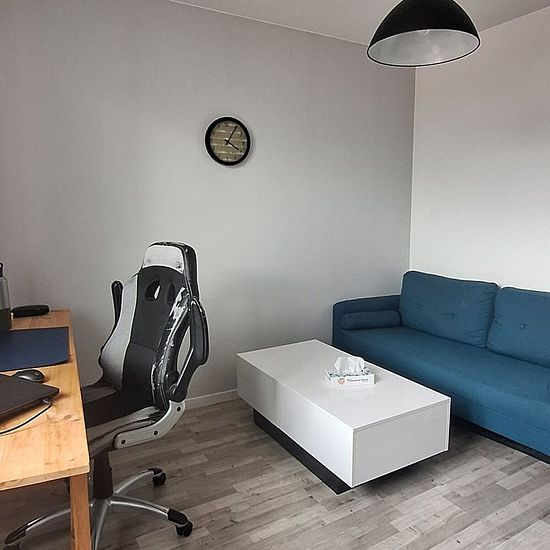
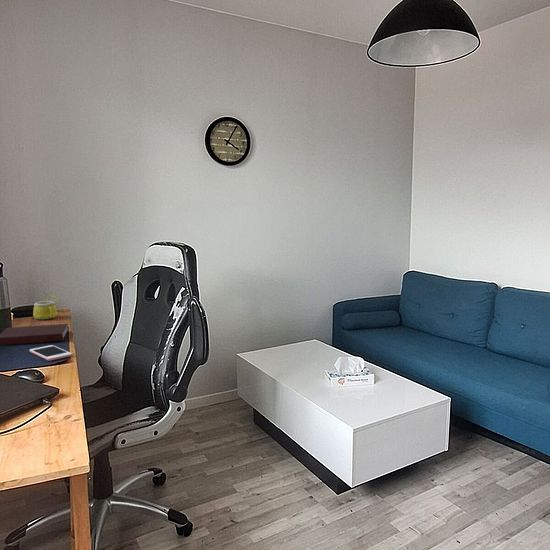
+ cell phone (50, 352)
+ mug (45, 306)
+ notebook (34, 334)
